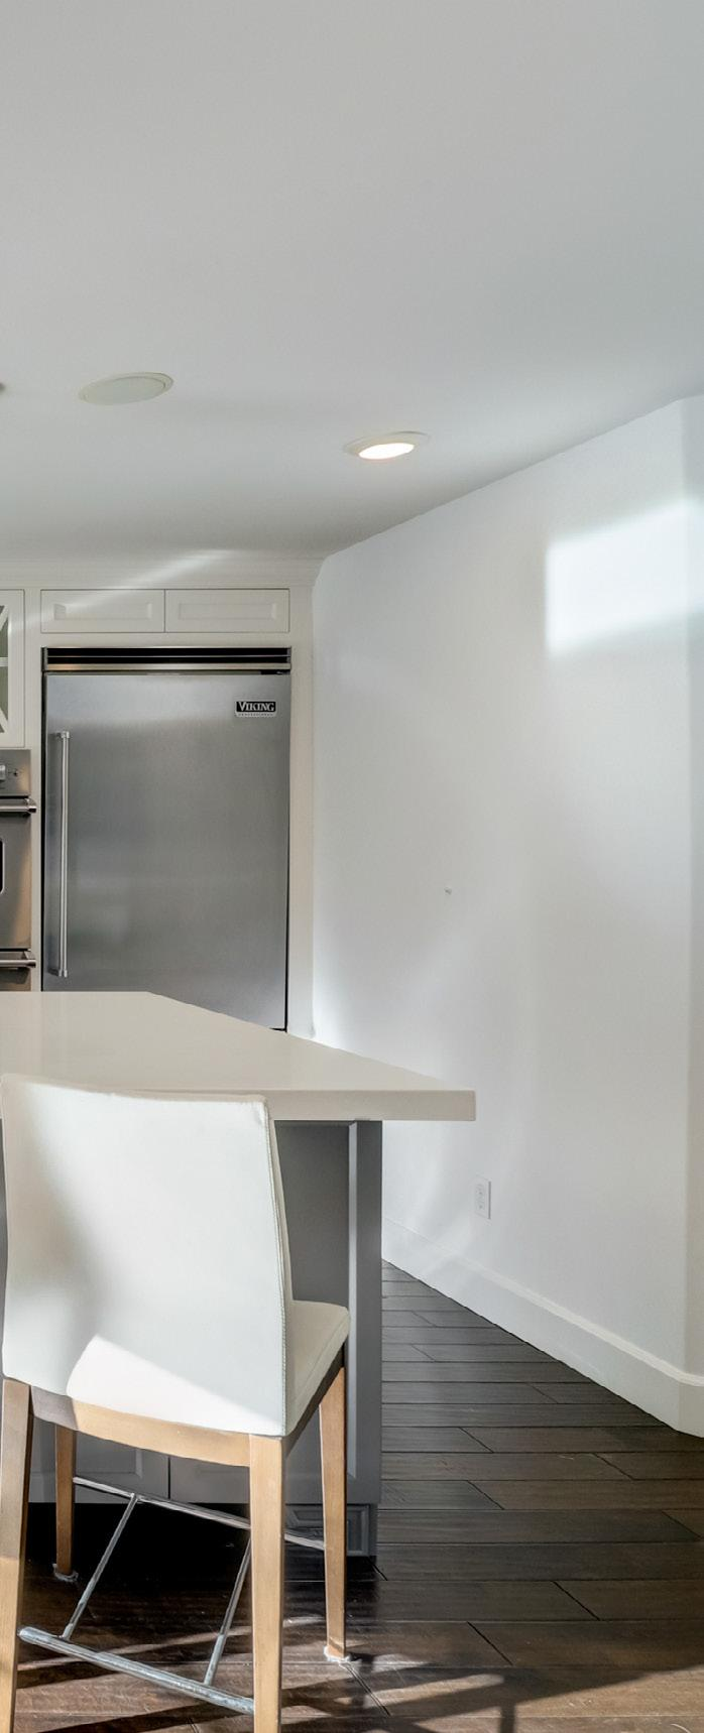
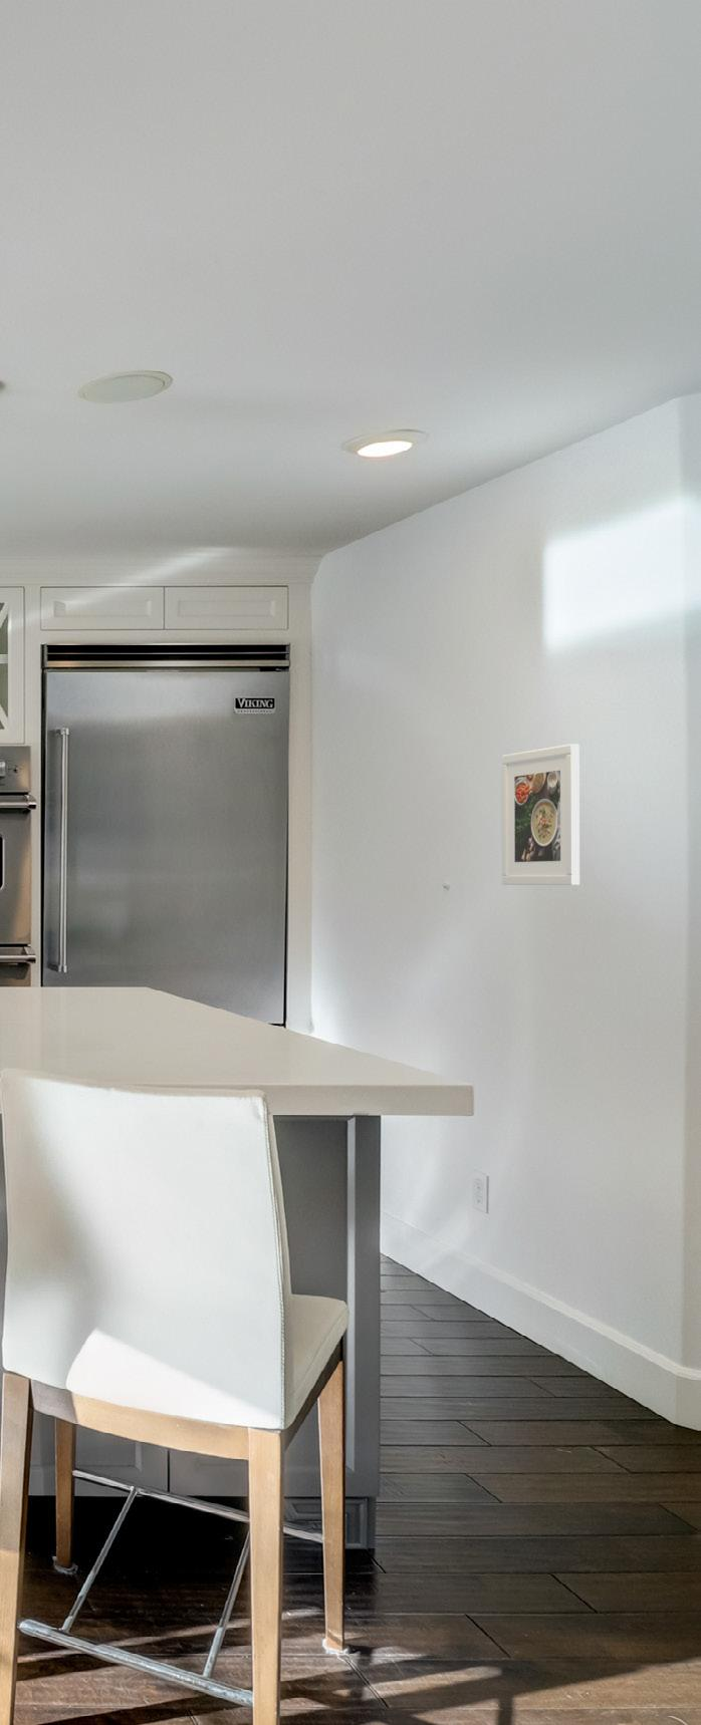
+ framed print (538, 816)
